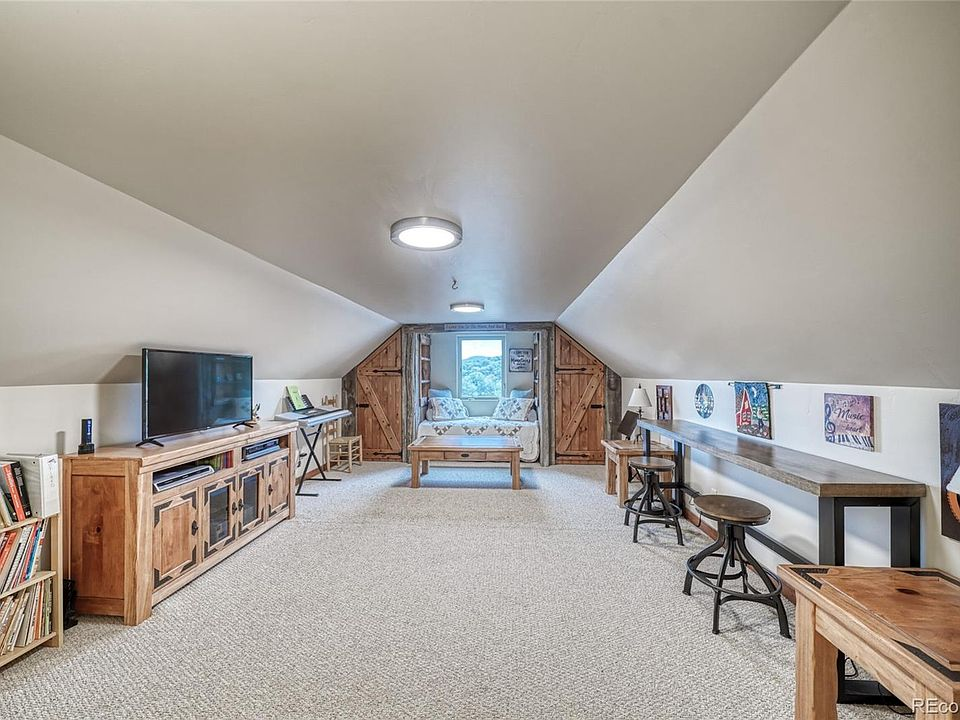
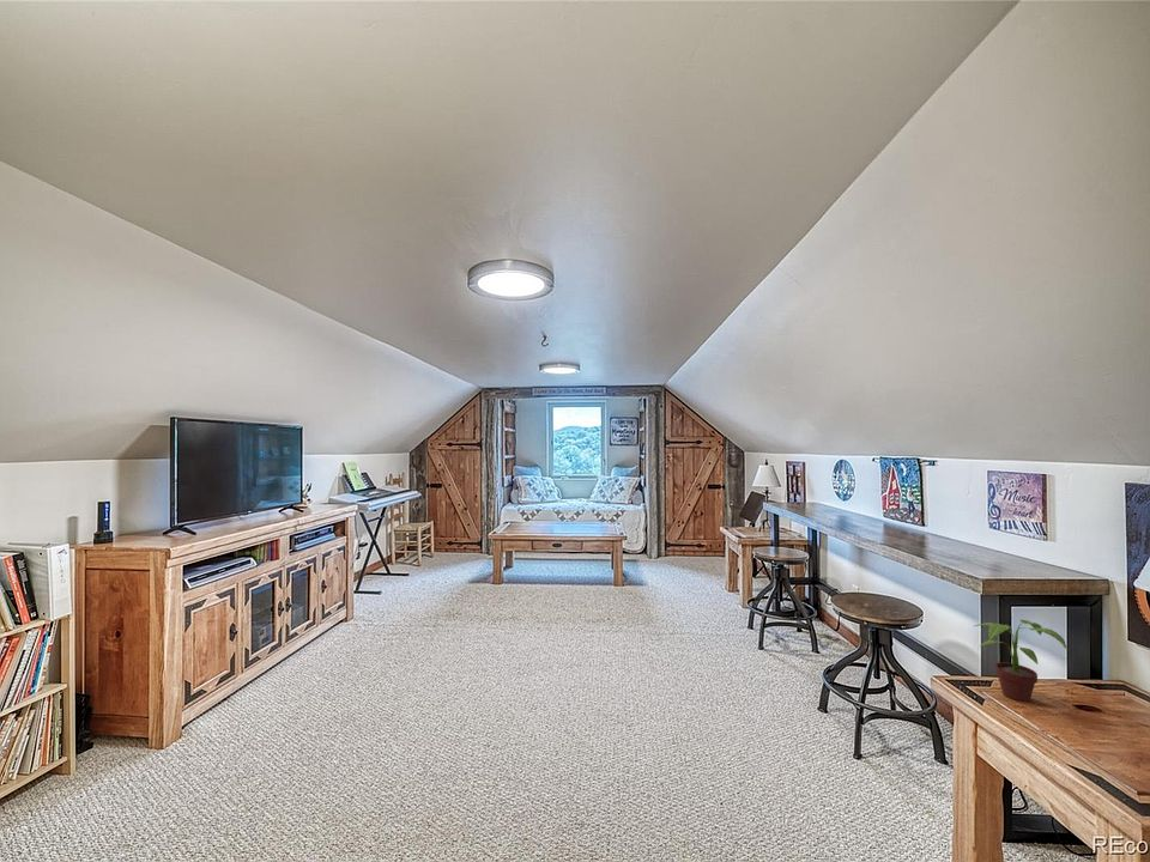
+ potted plant (1016, 658)
